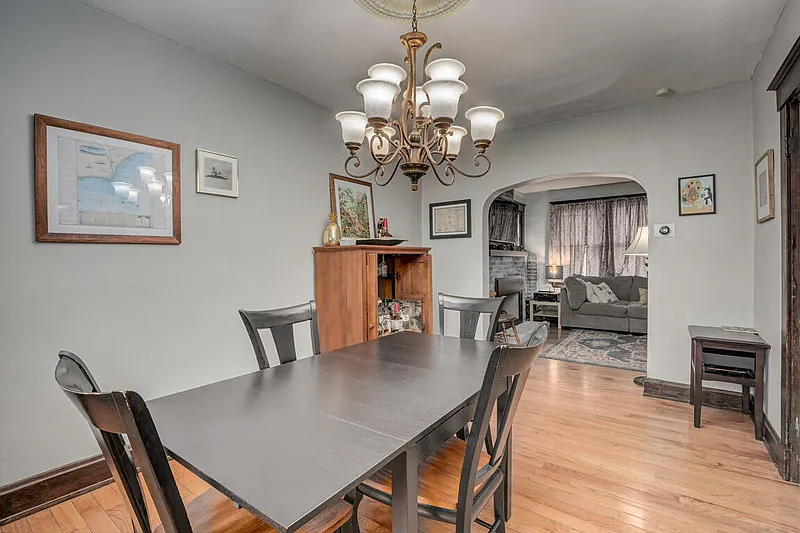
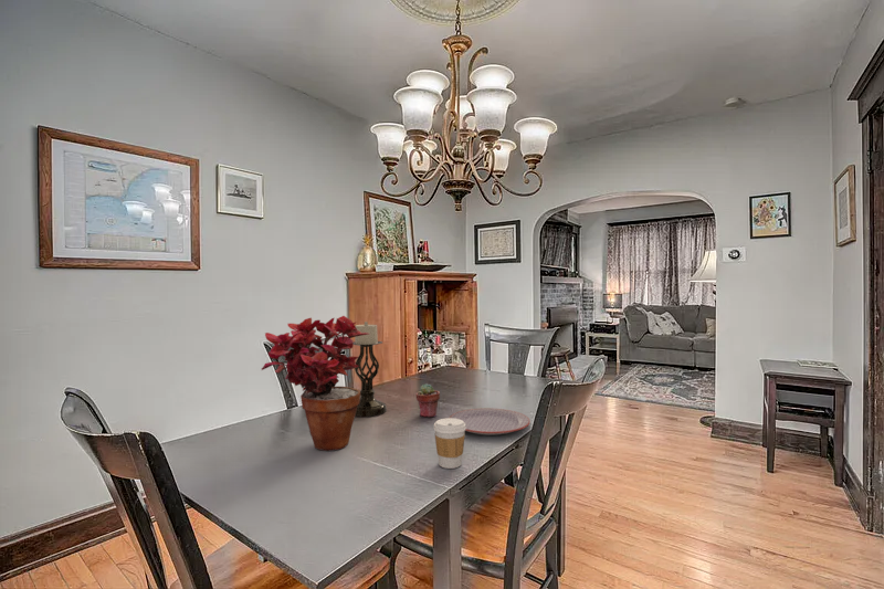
+ potted plant (320, 381)
+ potted succulent (428, 399)
+ candle holder (367, 366)
+ coffee cup (450, 442)
+ plate (488, 422)
